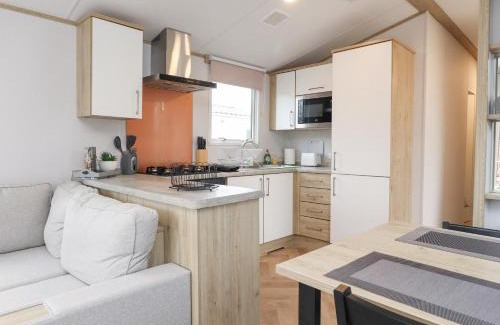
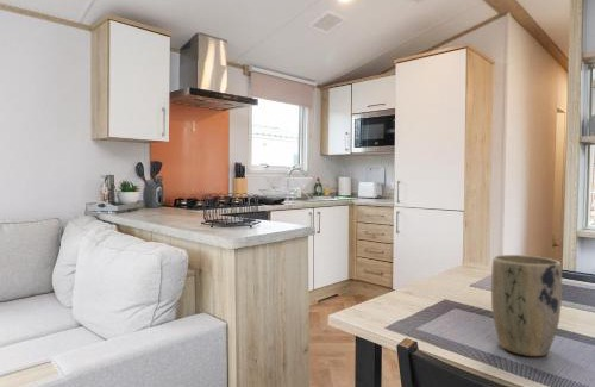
+ plant pot (525, 304)
